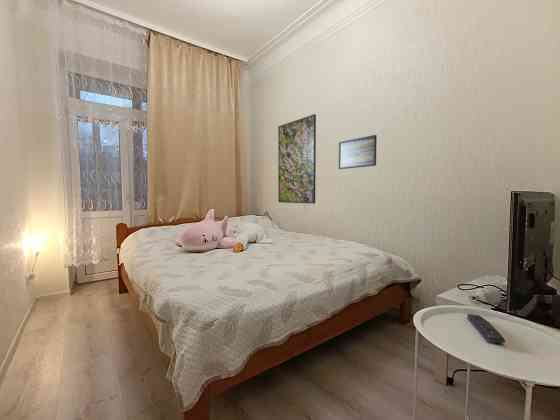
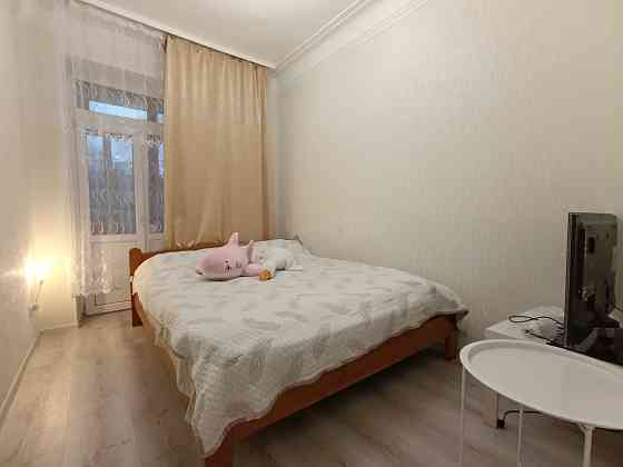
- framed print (295, 162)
- remote control (482, 325)
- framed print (356, 153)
